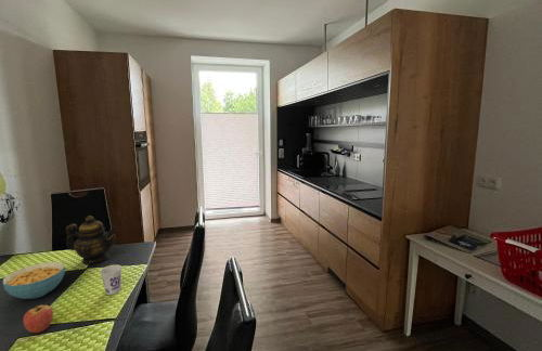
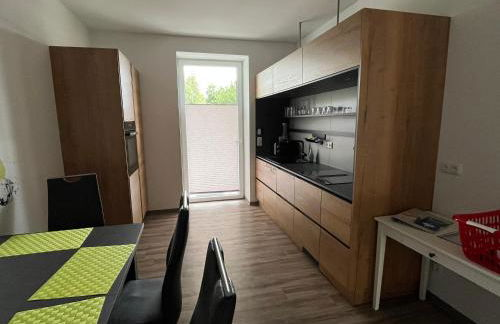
- cereal bowl (36, 283)
- cup (112, 280)
- teapot (92, 237)
- fruit (38, 316)
